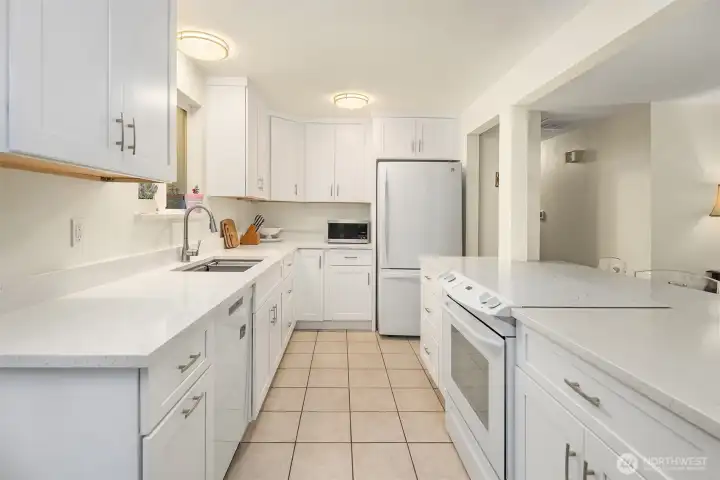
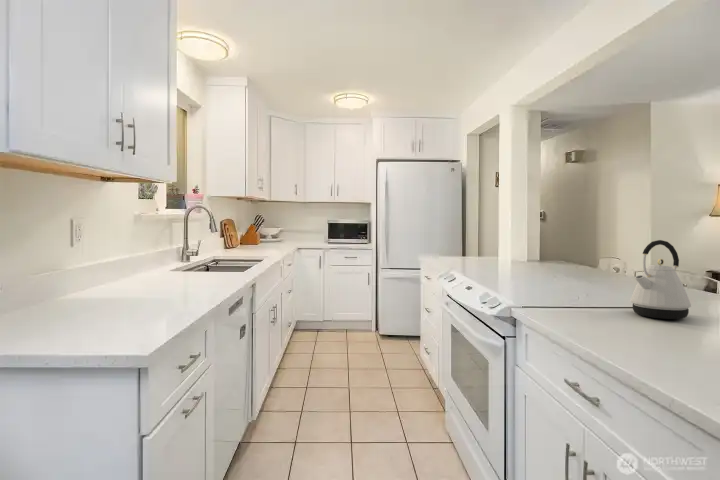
+ kettle (658, 278)
